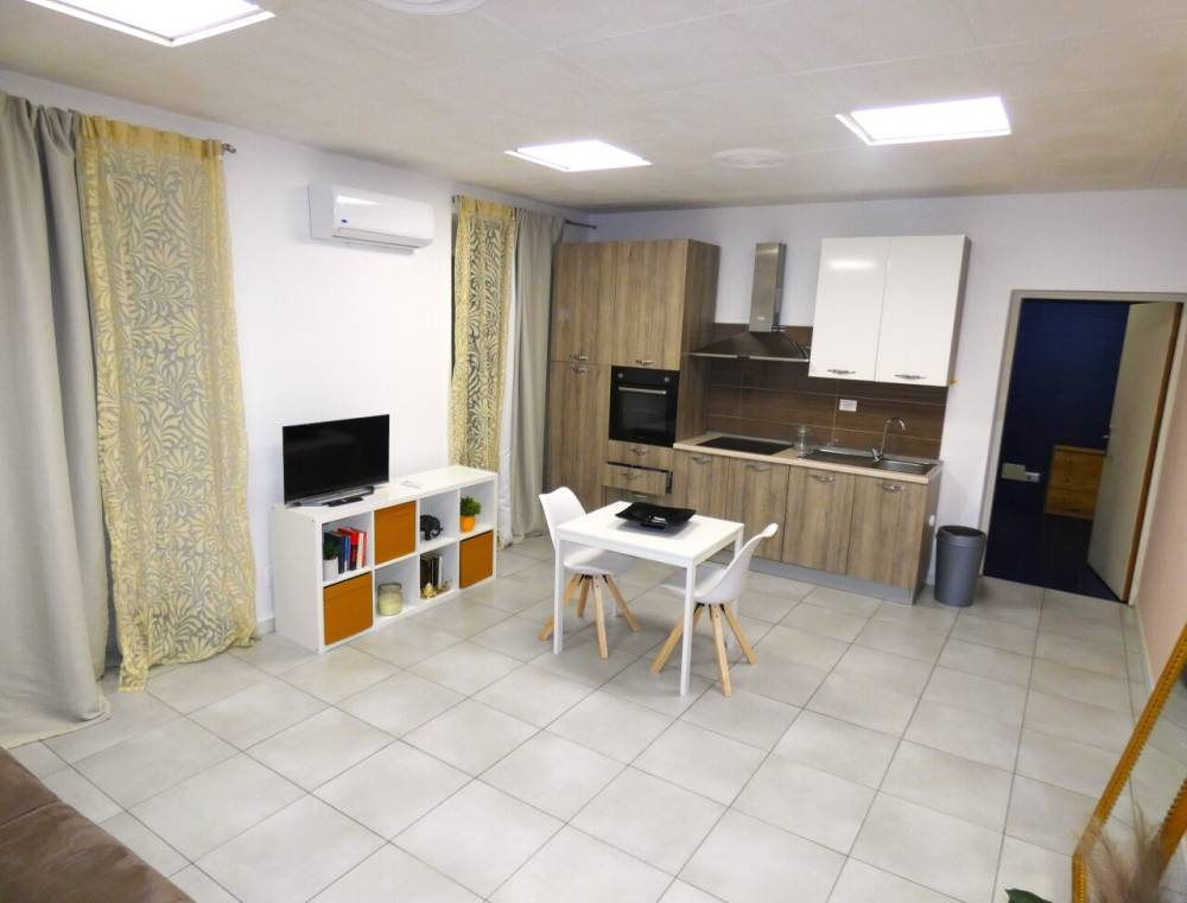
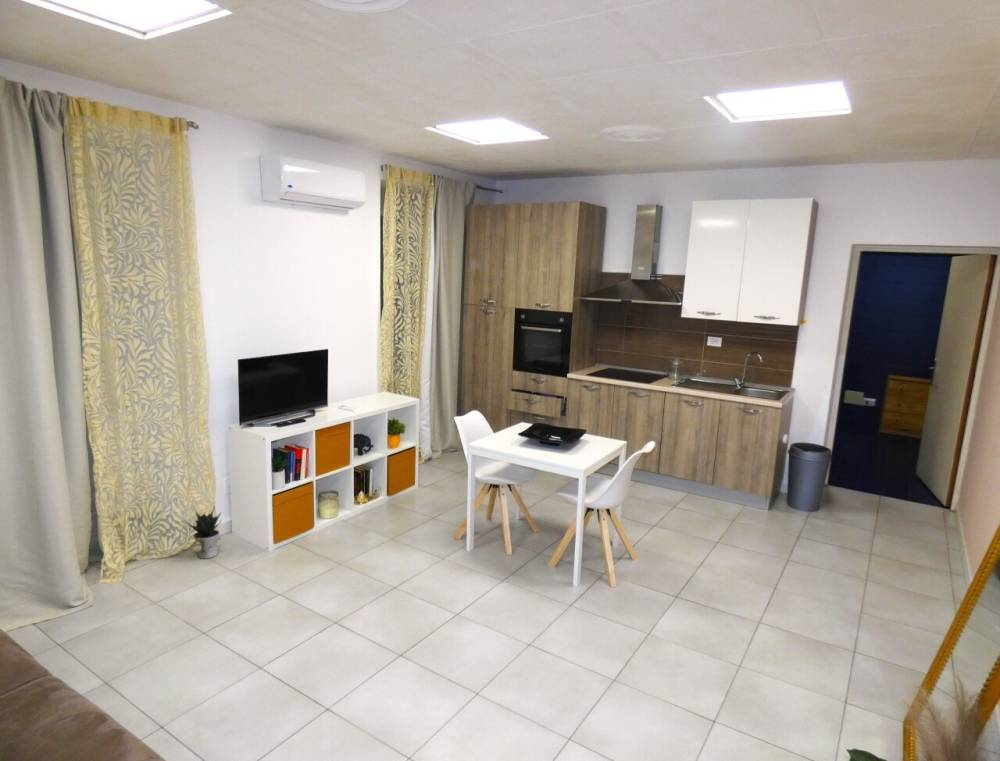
+ potted plant (206, 532)
